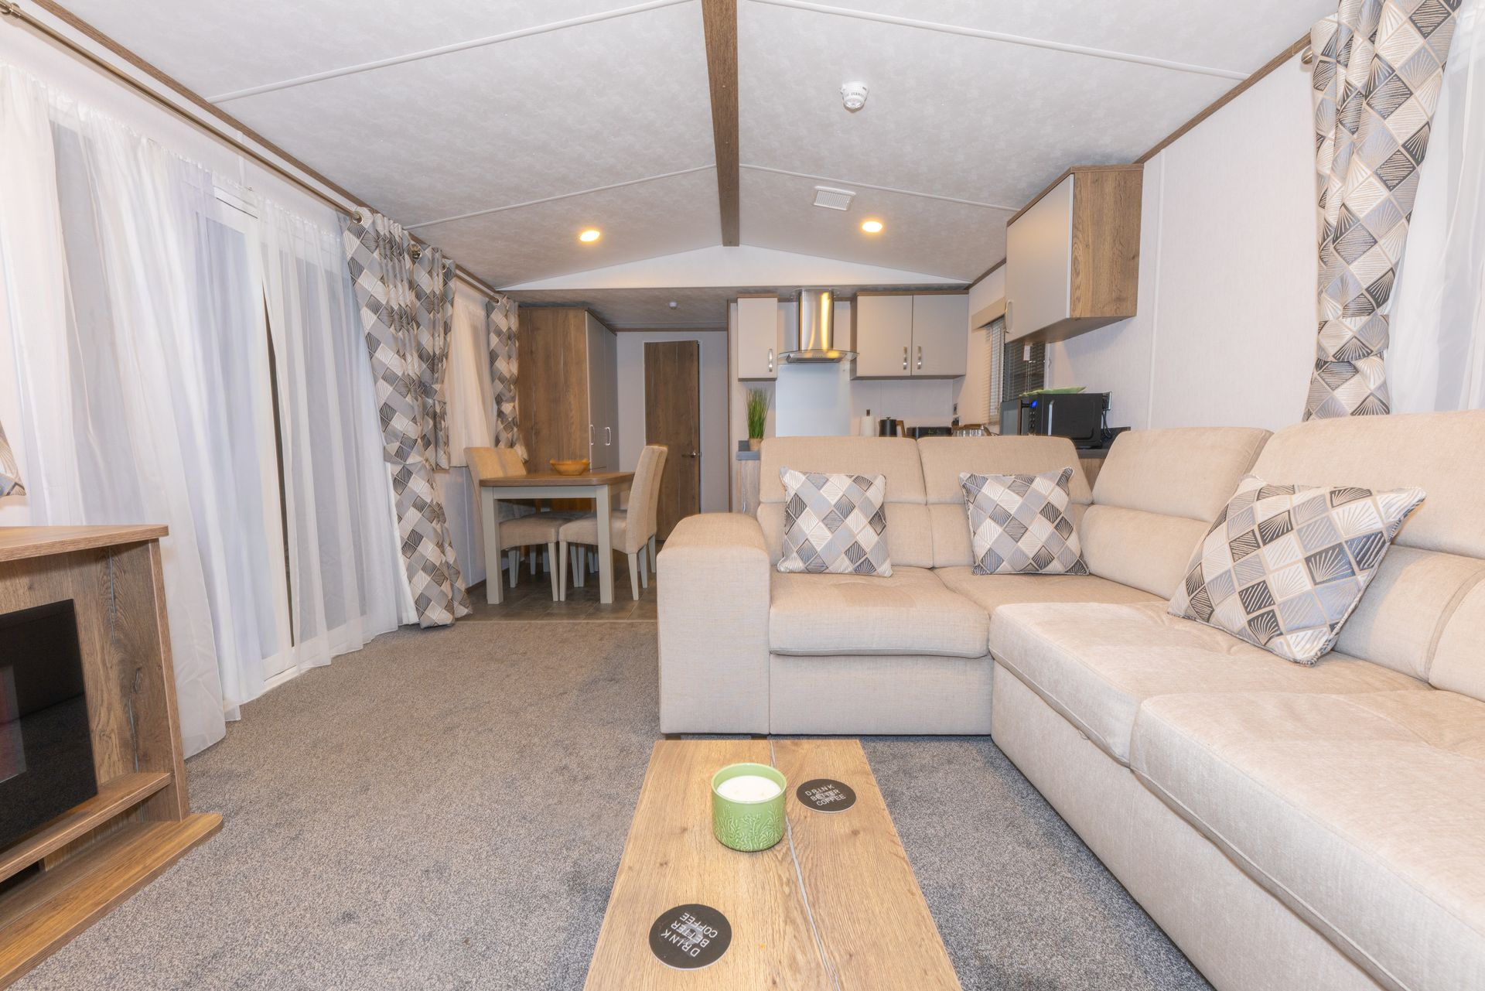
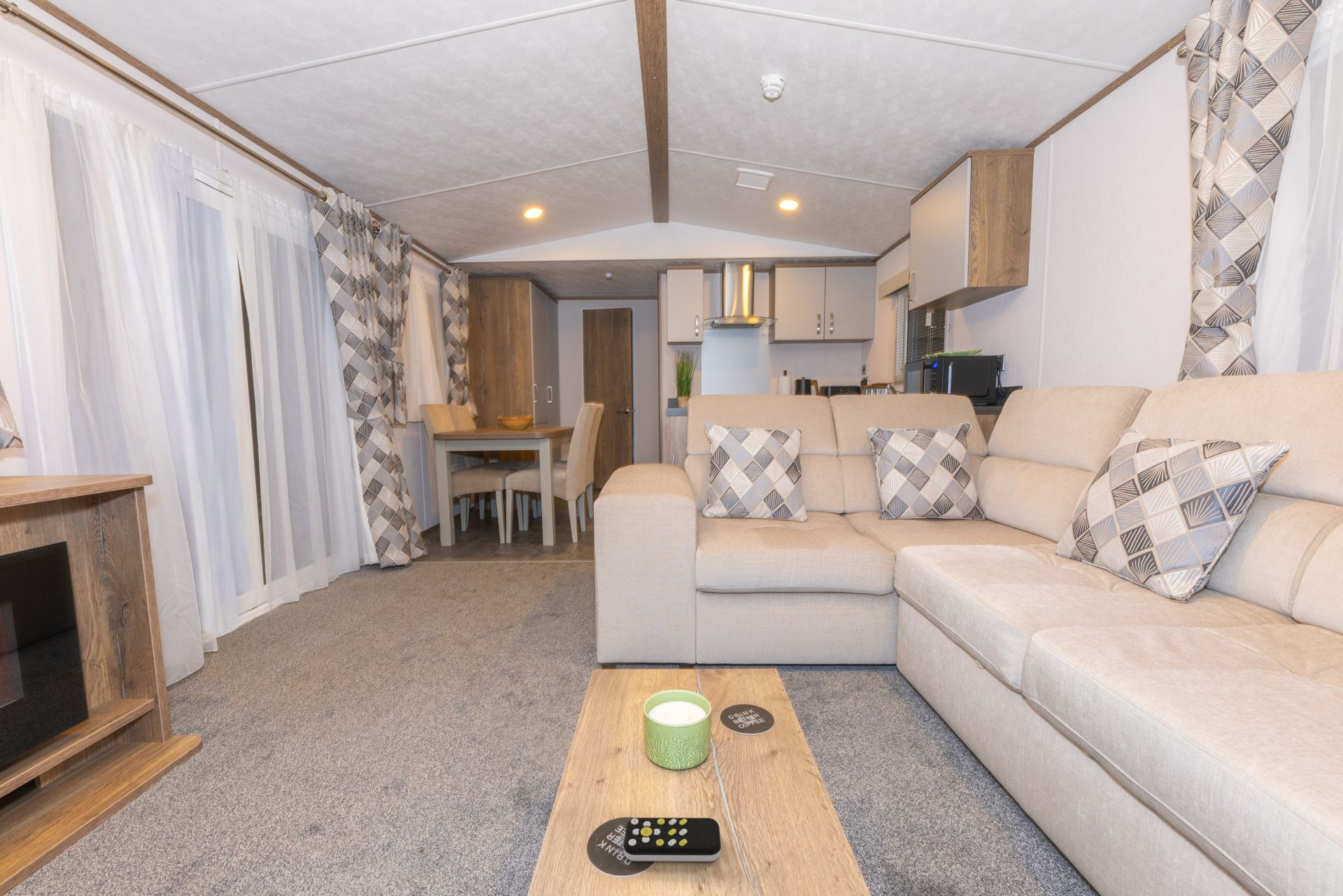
+ remote control (672, 838)
